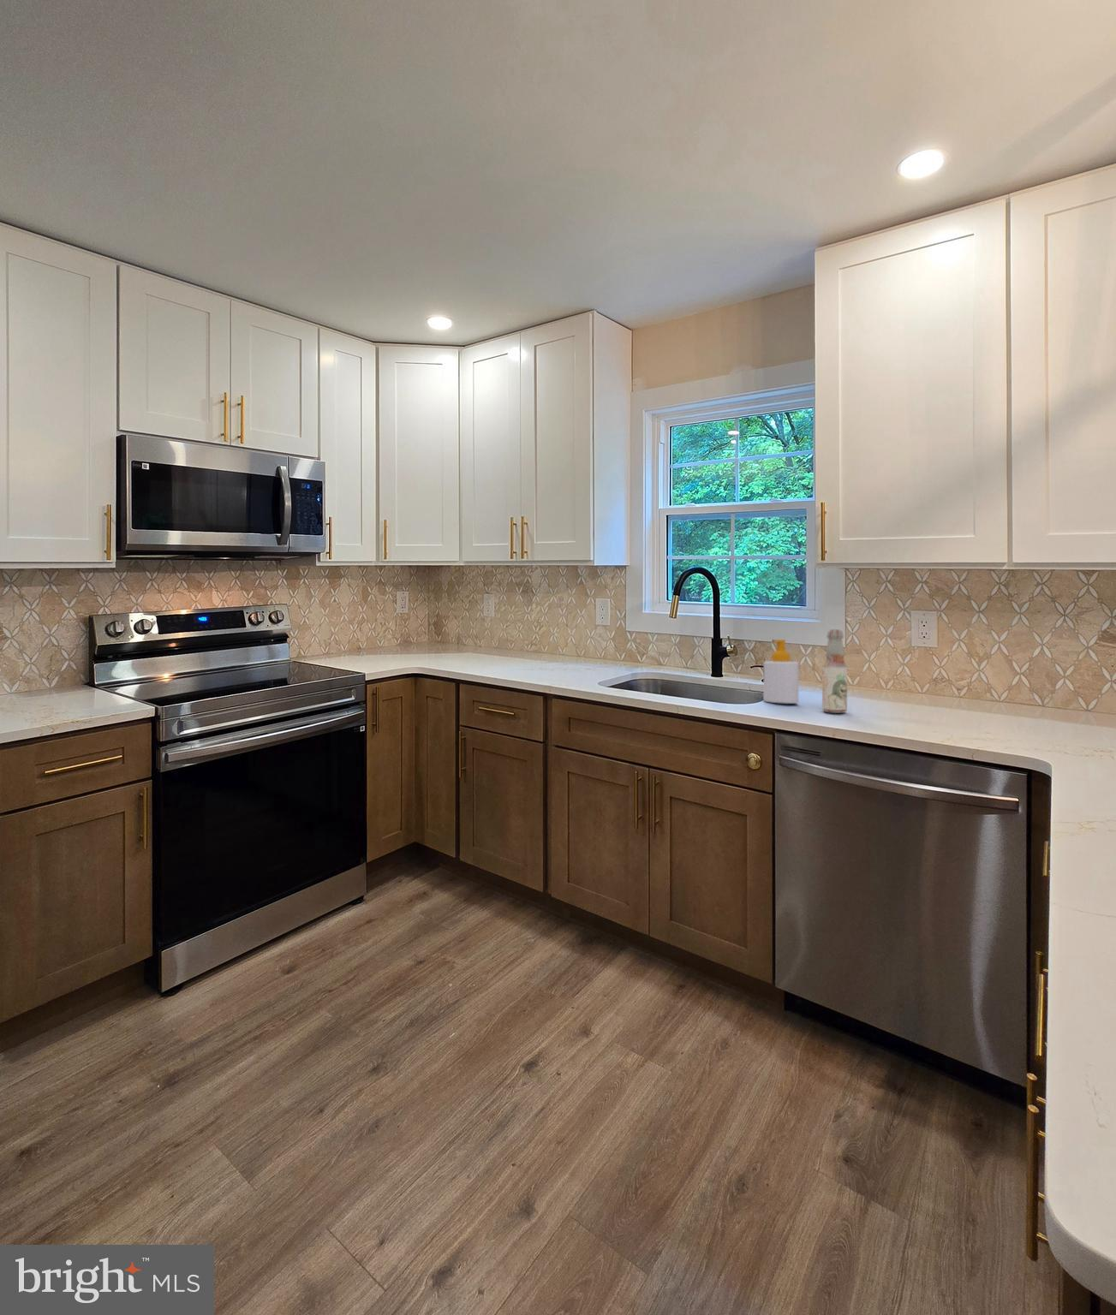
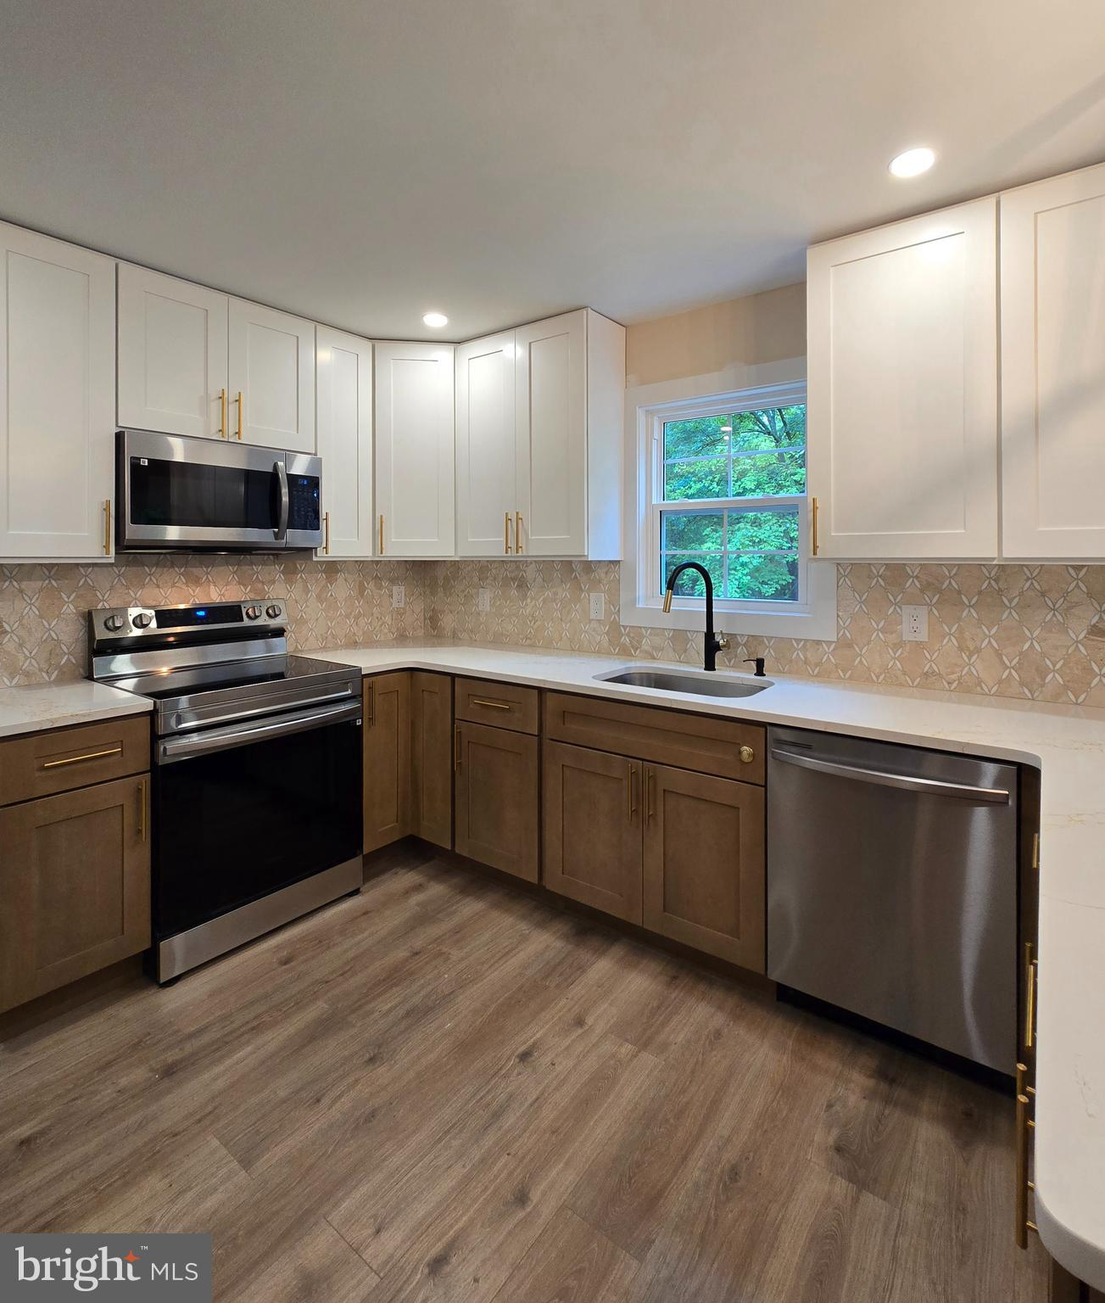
- bottle (834, 671)
- soap bottle (781, 671)
